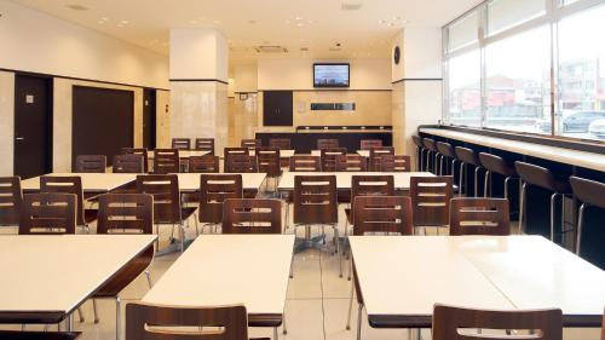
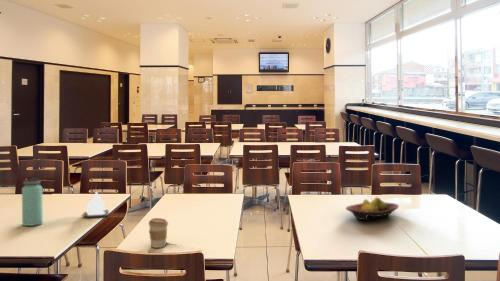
+ fruit bowl (372, 207)
+ bottle (32, 201)
+ coffee cup (158, 232)
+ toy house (96, 203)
